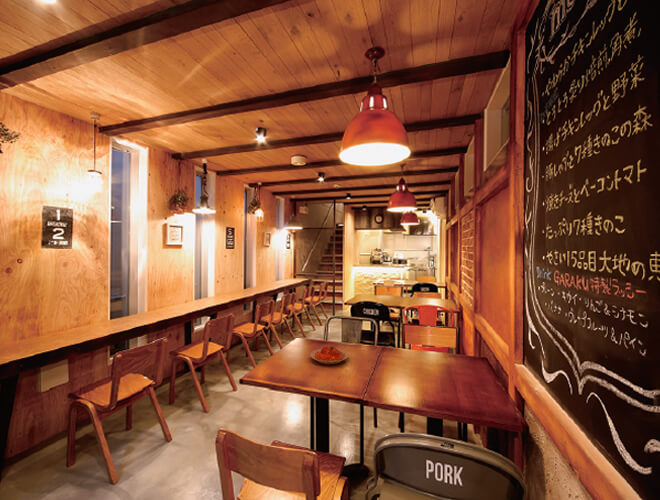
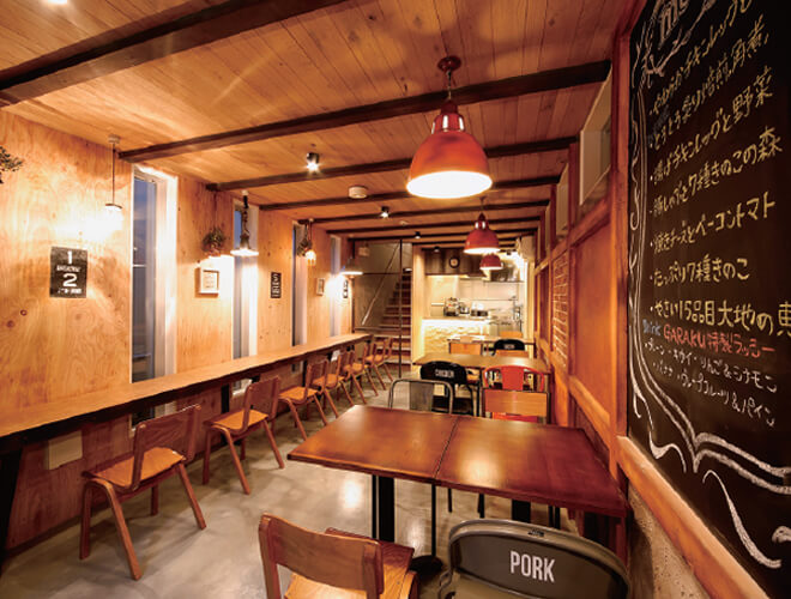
- plate (329, 352)
